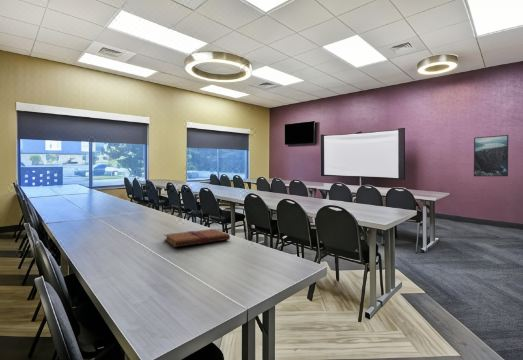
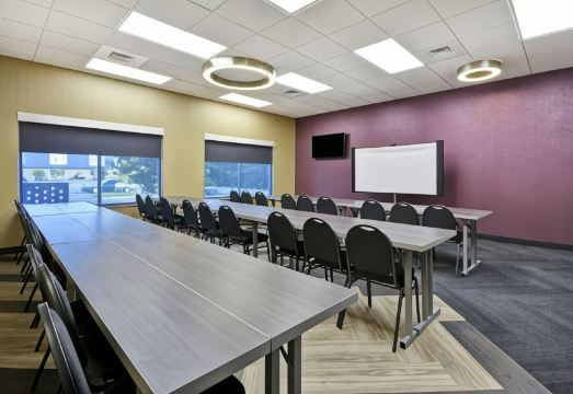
- book (199, 236)
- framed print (490, 156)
